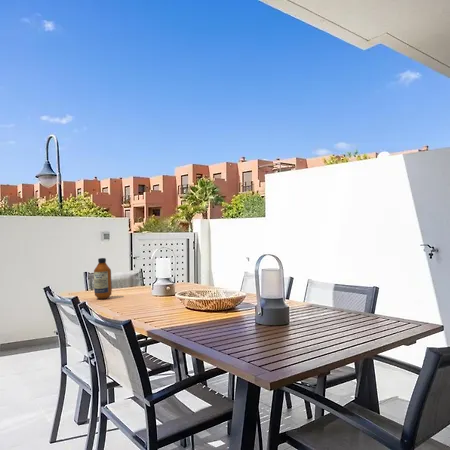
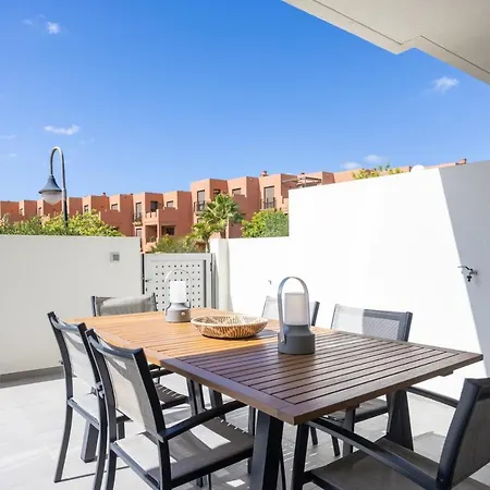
- bottle (102, 278)
